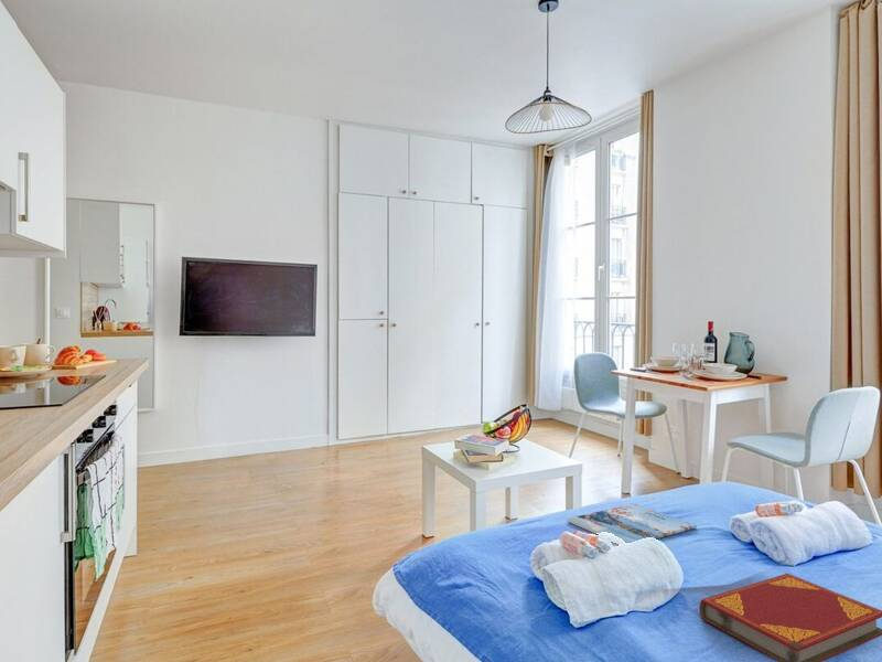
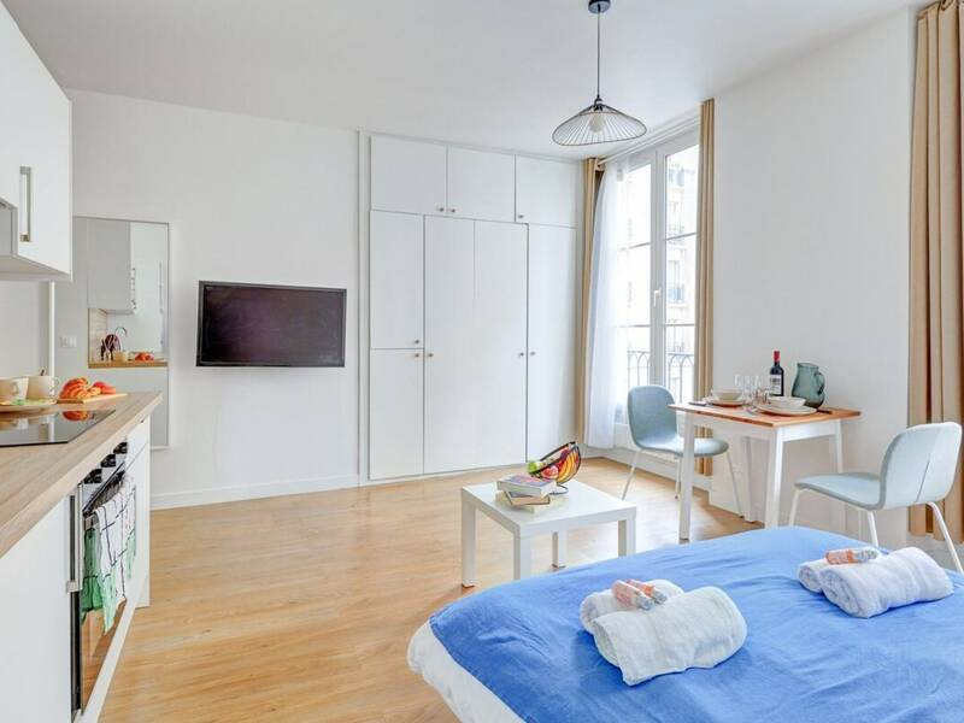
- magazine (631, 523)
- hardback book (790, 615)
